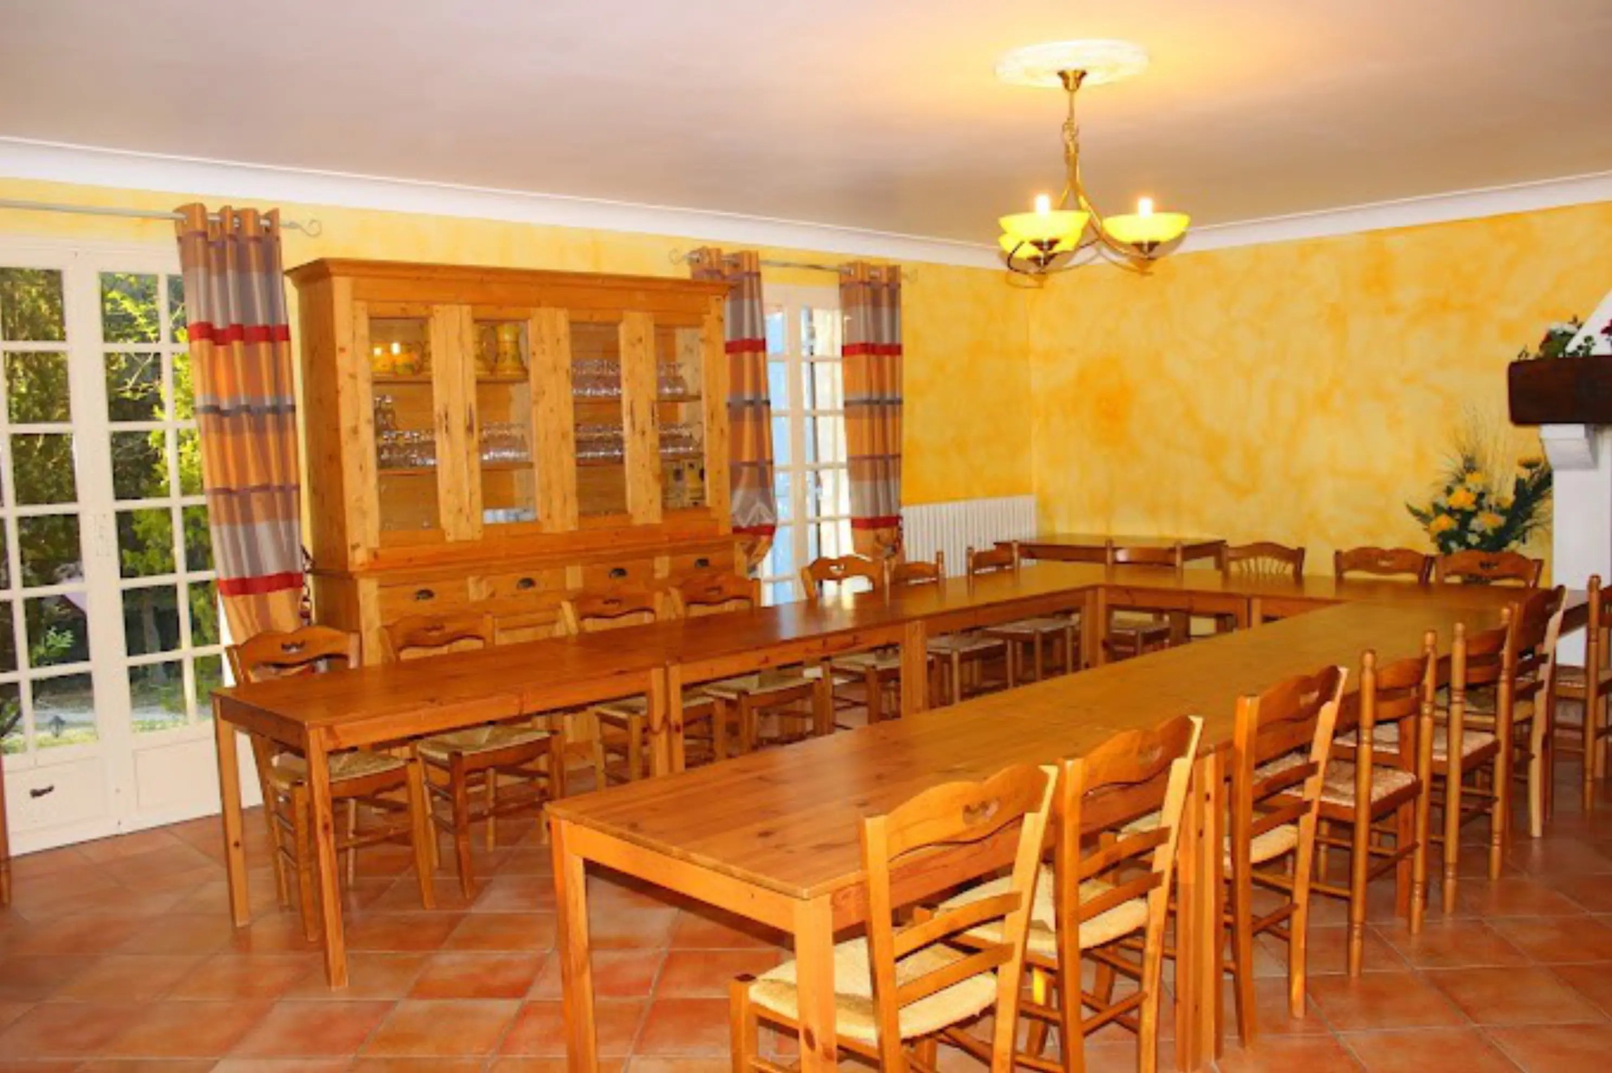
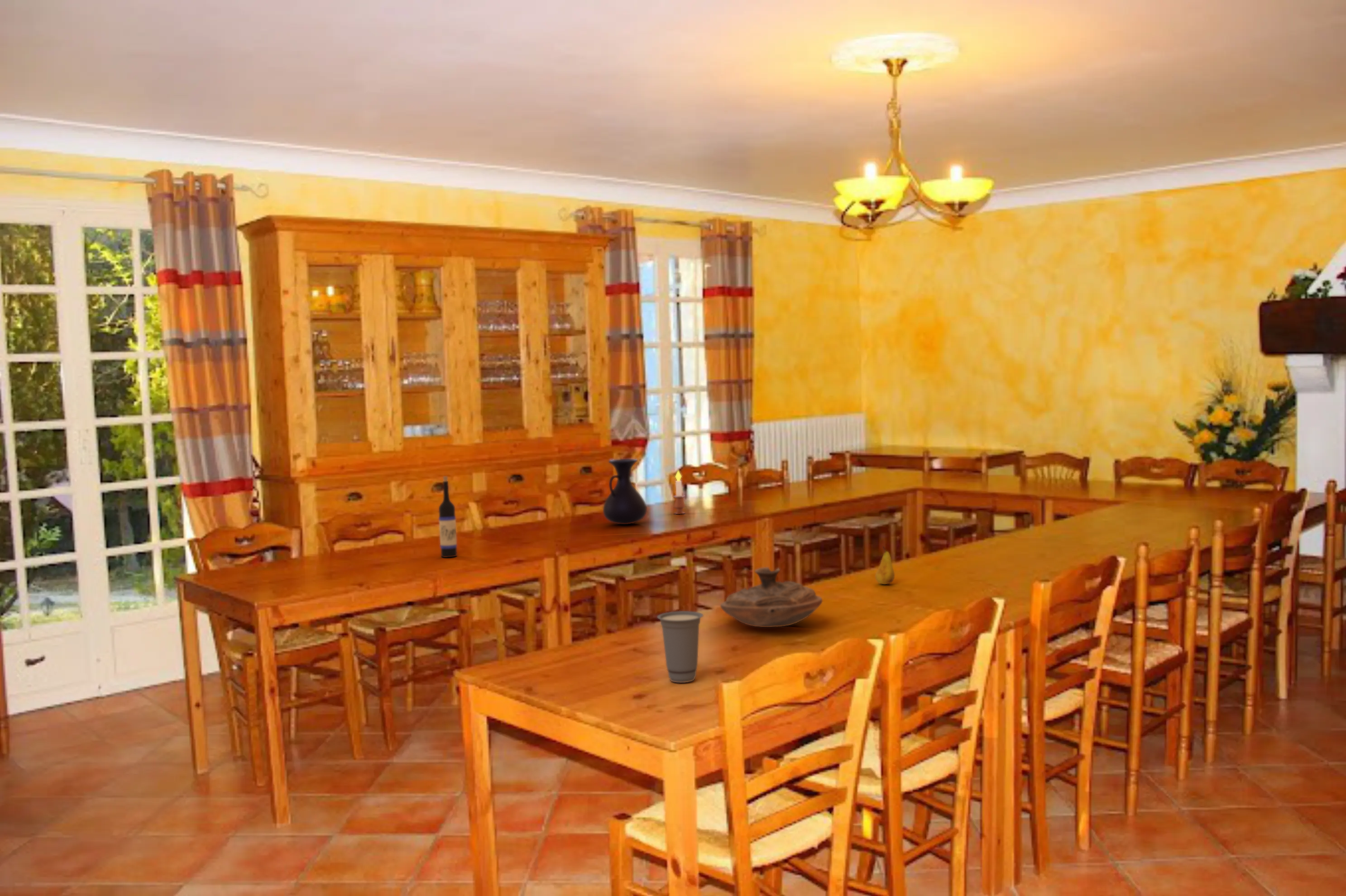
+ fruit (885, 565)
+ decorative bowl (771, 596)
+ wine bottle (447, 516)
+ vase (624, 492)
+ cup (681, 648)
+ candle (679, 491)
